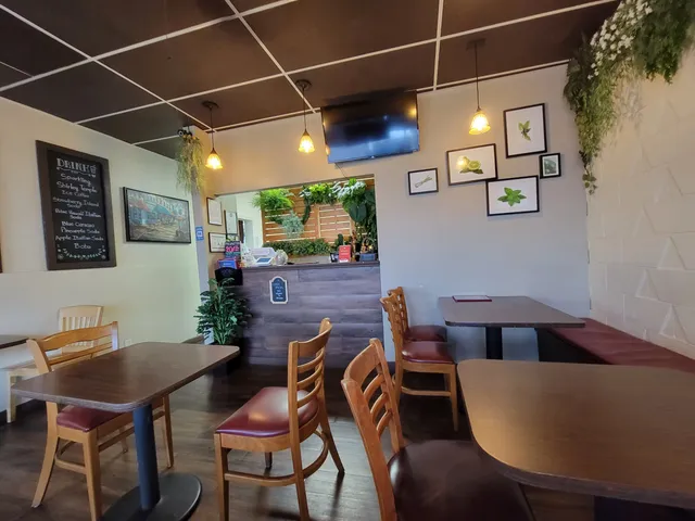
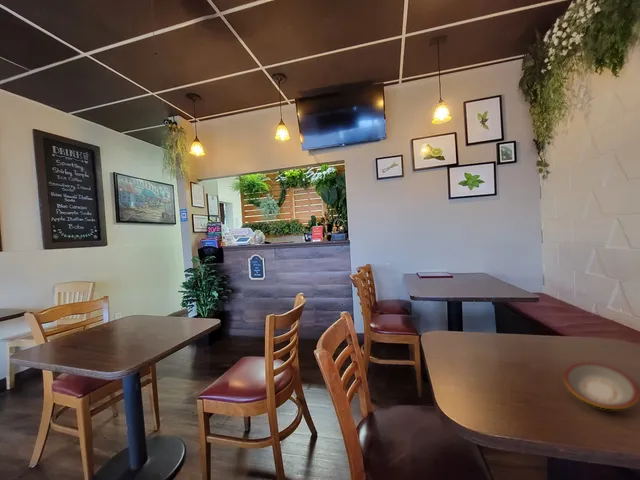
+ plate (599, 386)
